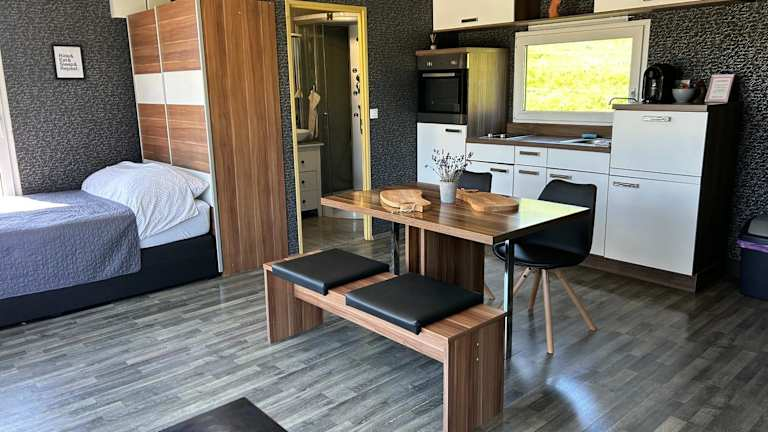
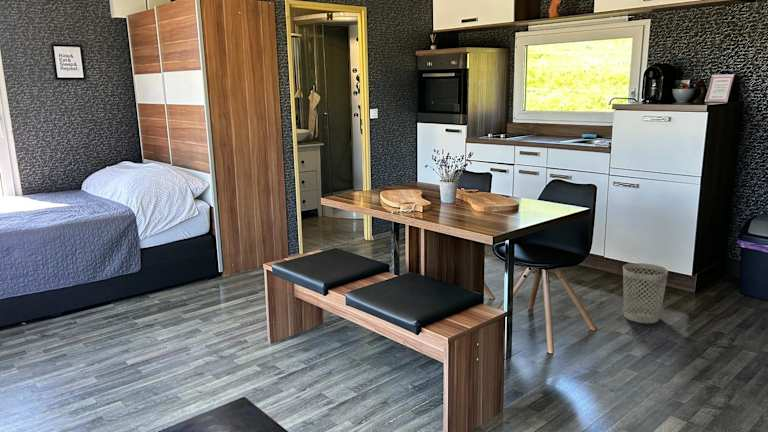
+ wastebasket (643, 293)
